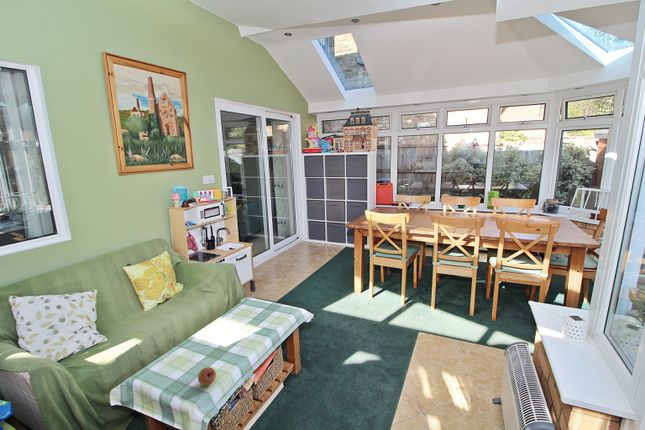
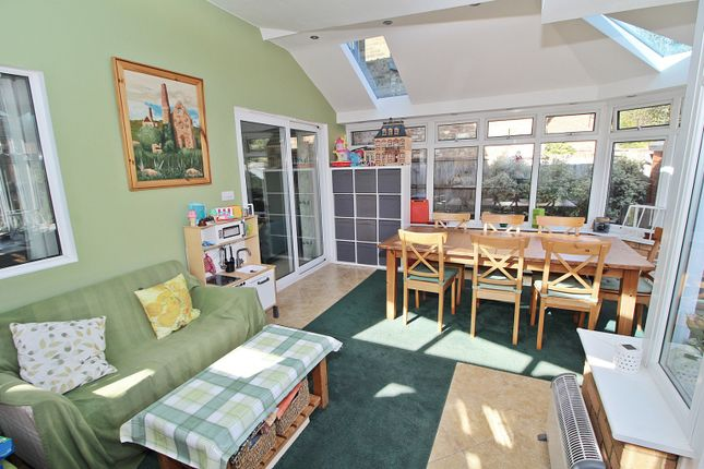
- fruit (206, 376)
